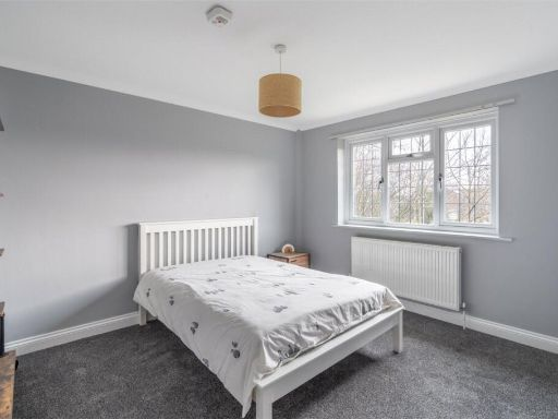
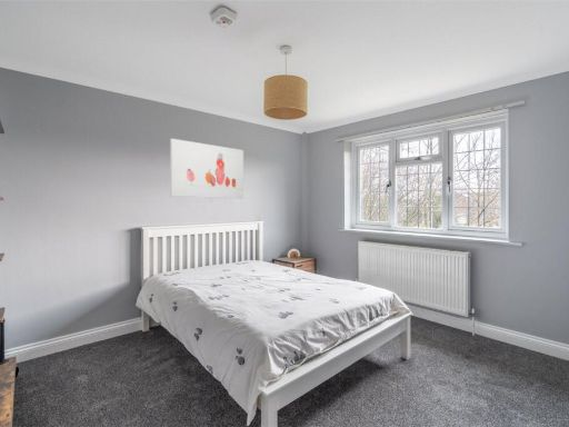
+ wall art (209, 171)
